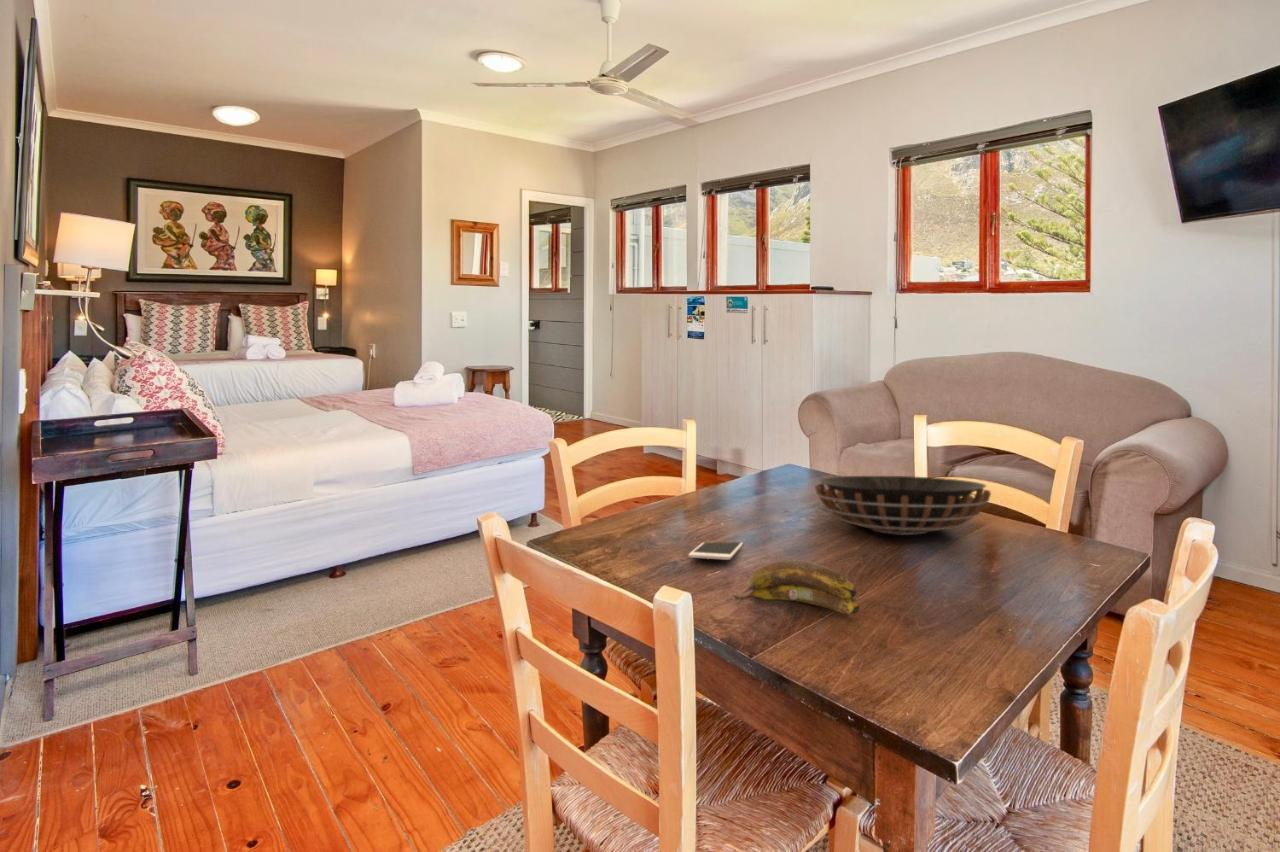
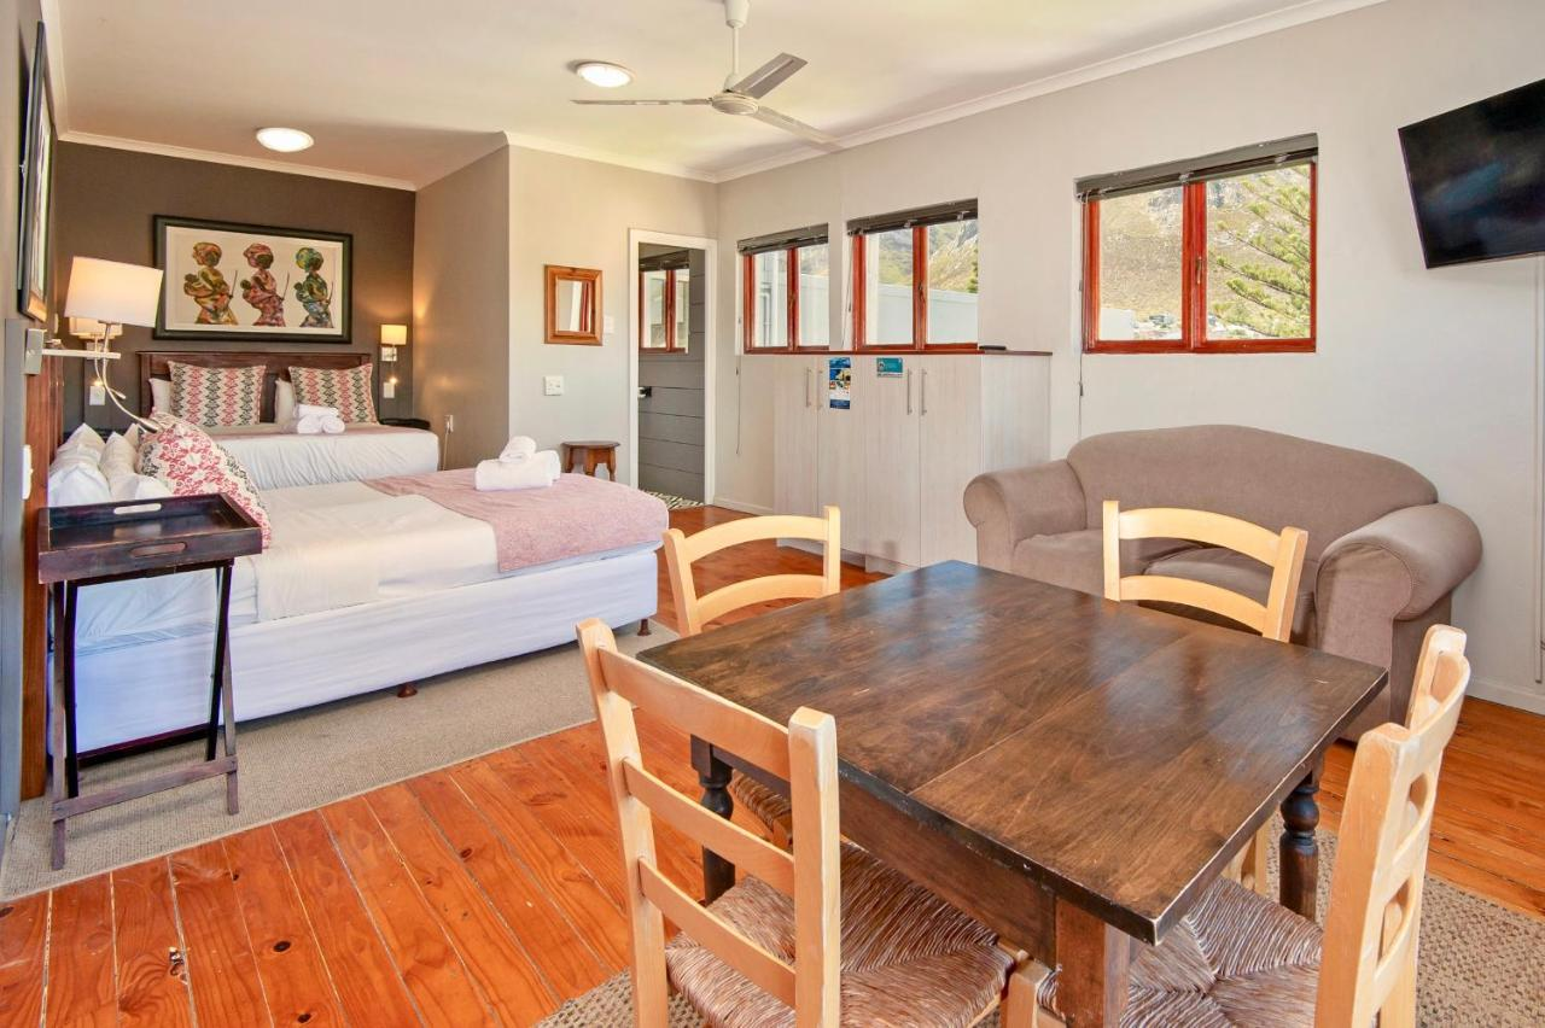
- cell phone (717, 549)
- decorative bowl (897, 506)
- banana (793, 584)
